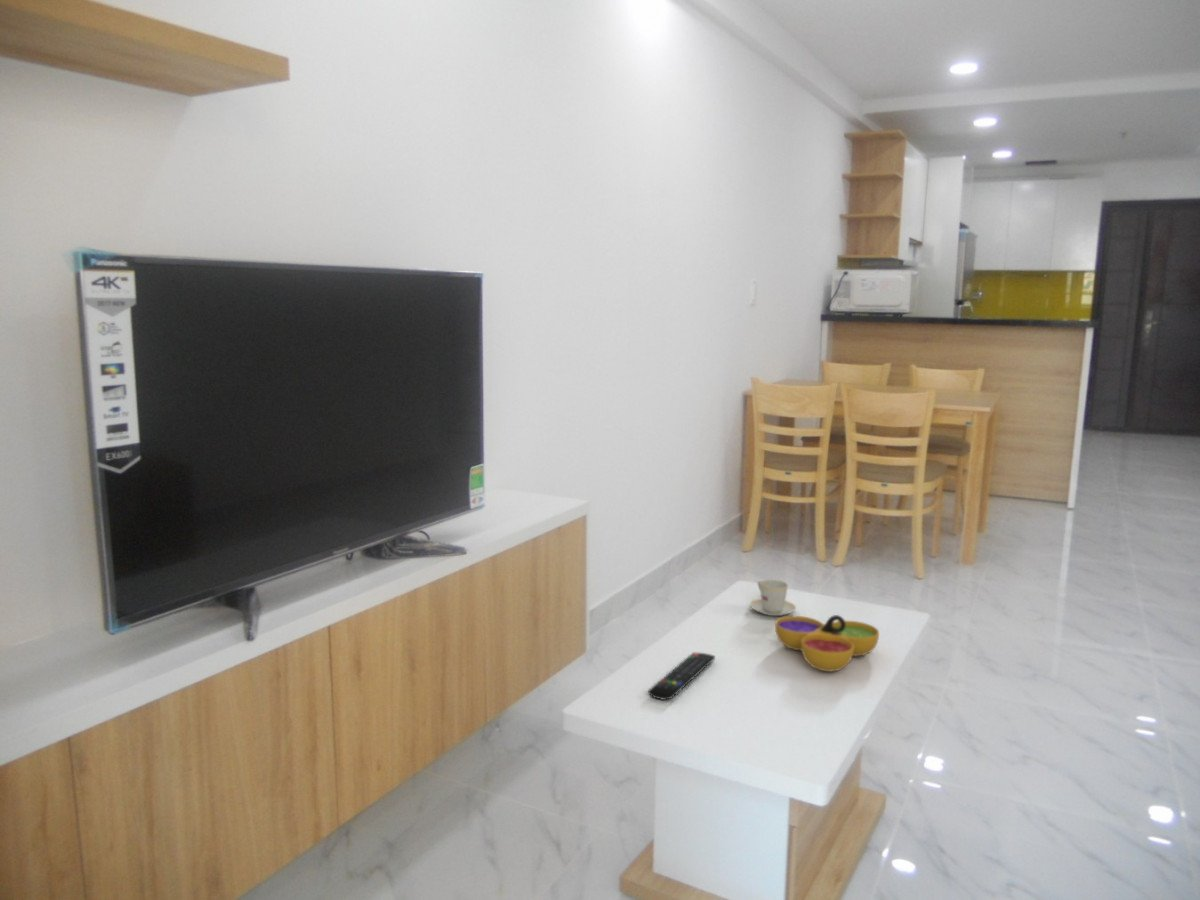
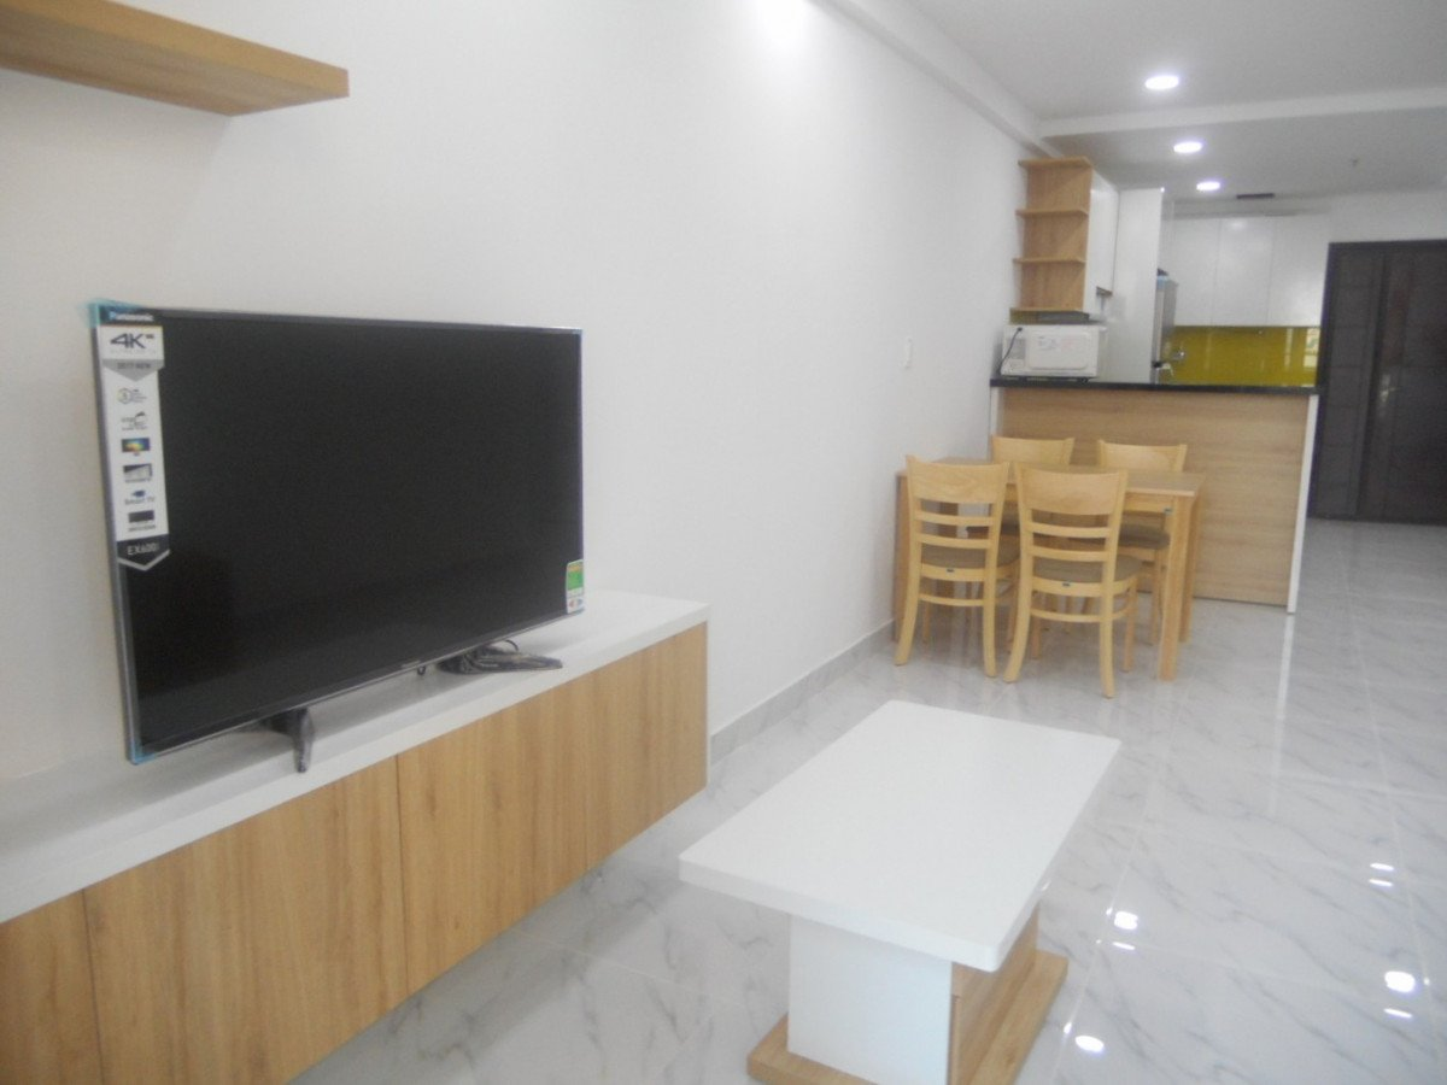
- remote control (683, 674)
- teacup (773, 597)
- decorative bowl (826, 638)
